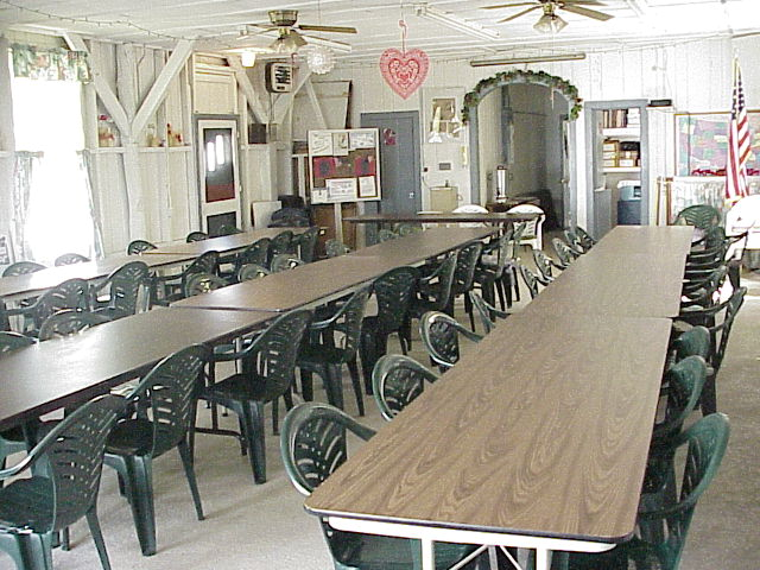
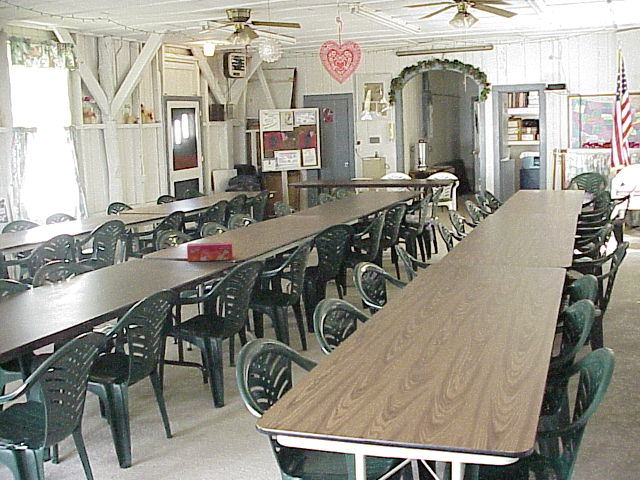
+ tissue box (210, 251)
